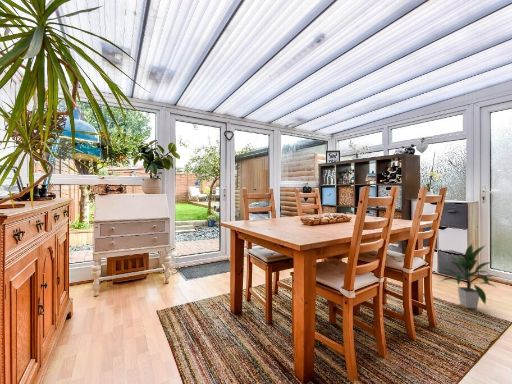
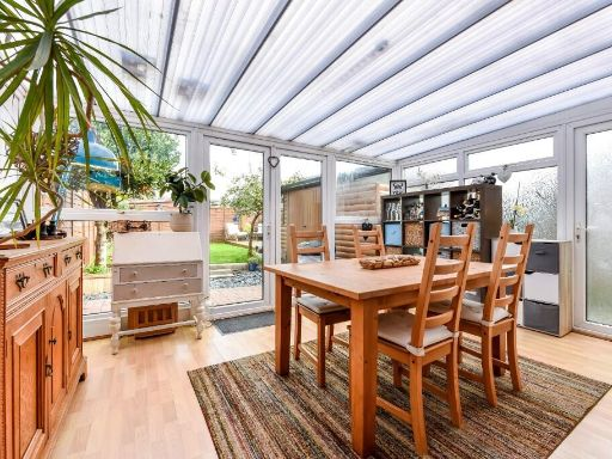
- indoor plant (468, 275)
